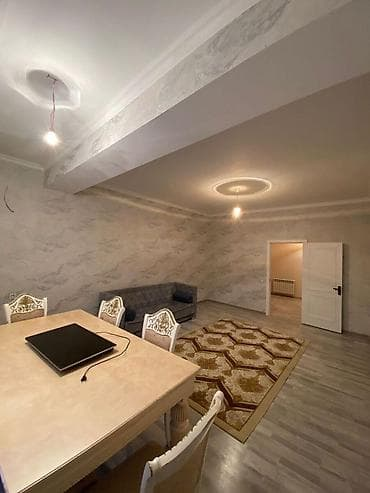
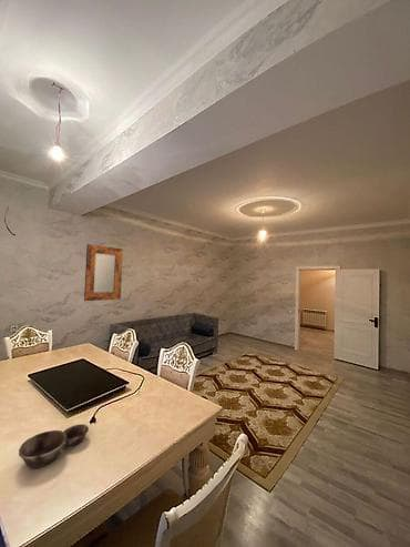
+ home mirror (104, 273)
+ bowl (55, 444)
